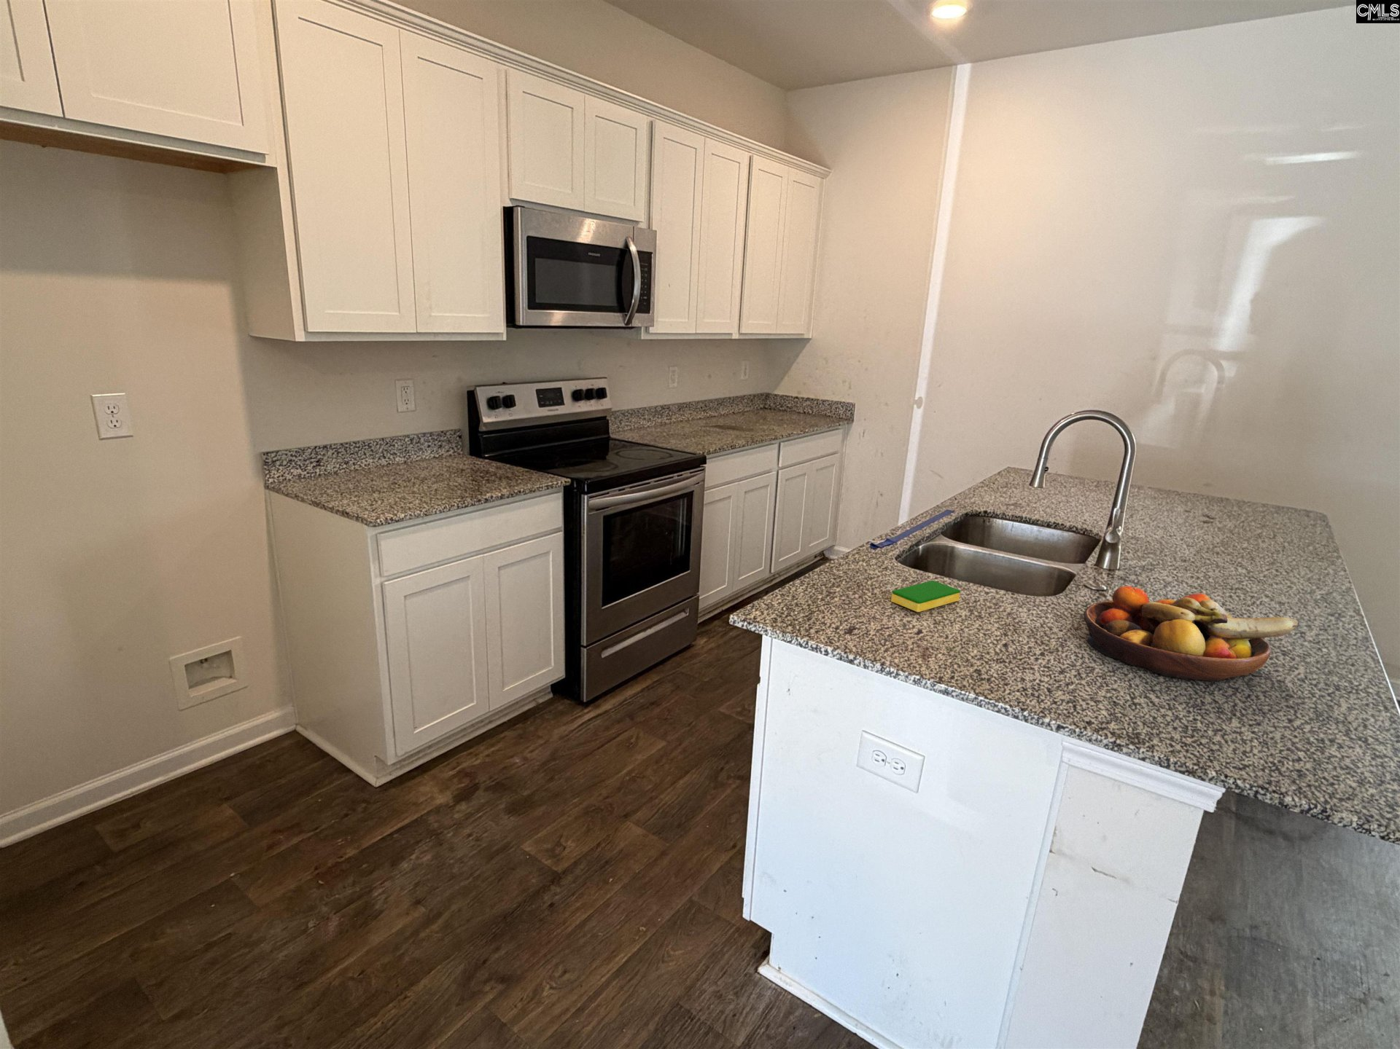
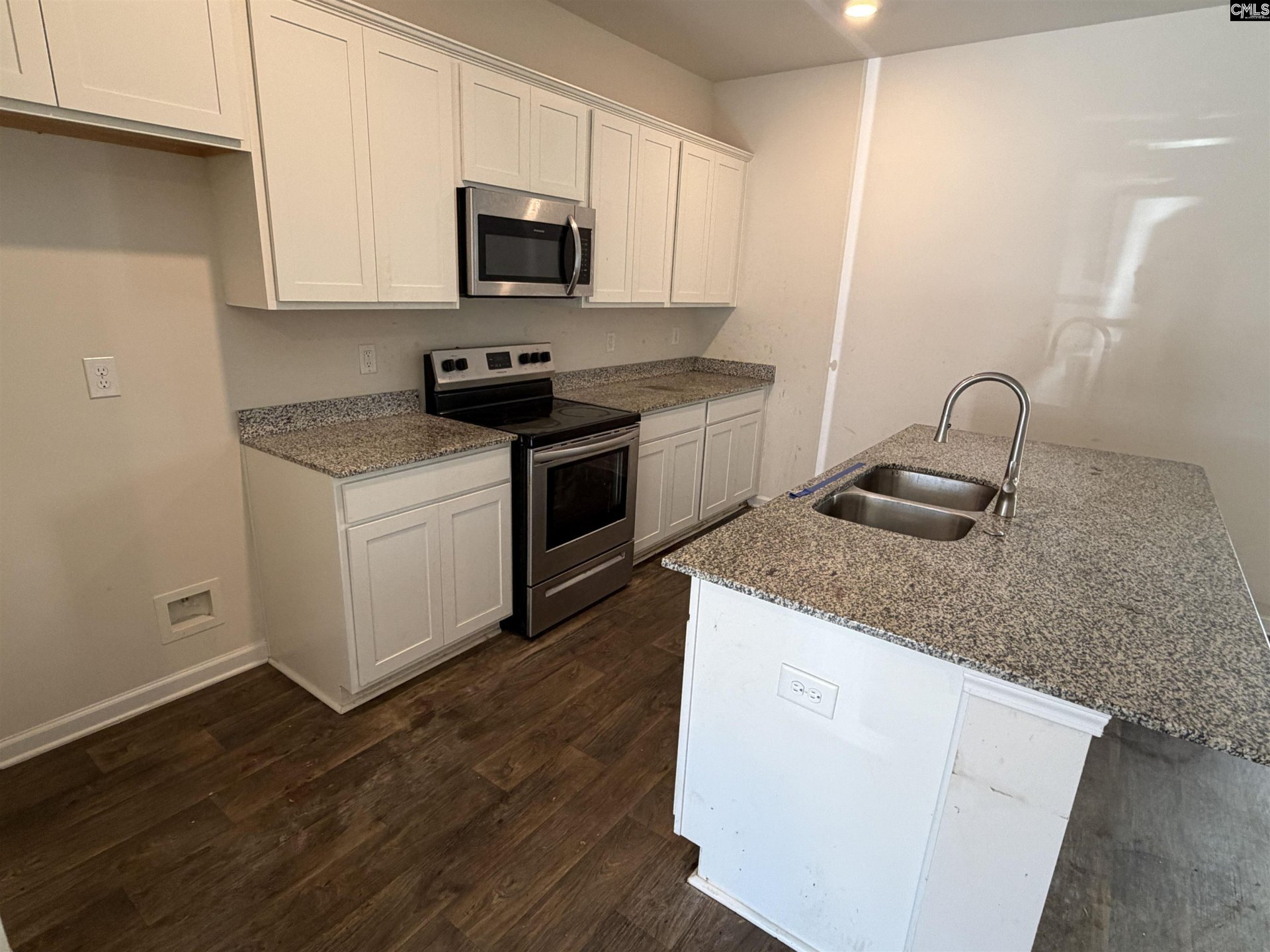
- fruit bowl (1176, 621)
- dish sponge (925, 595)
